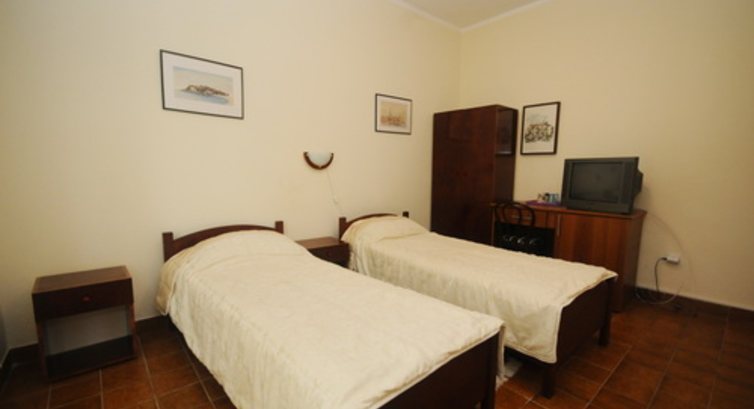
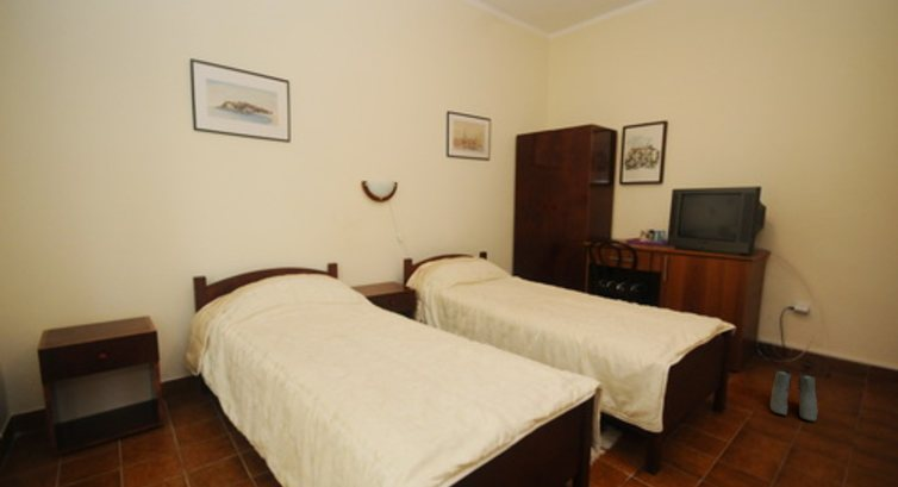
+ boots (797, 391)
